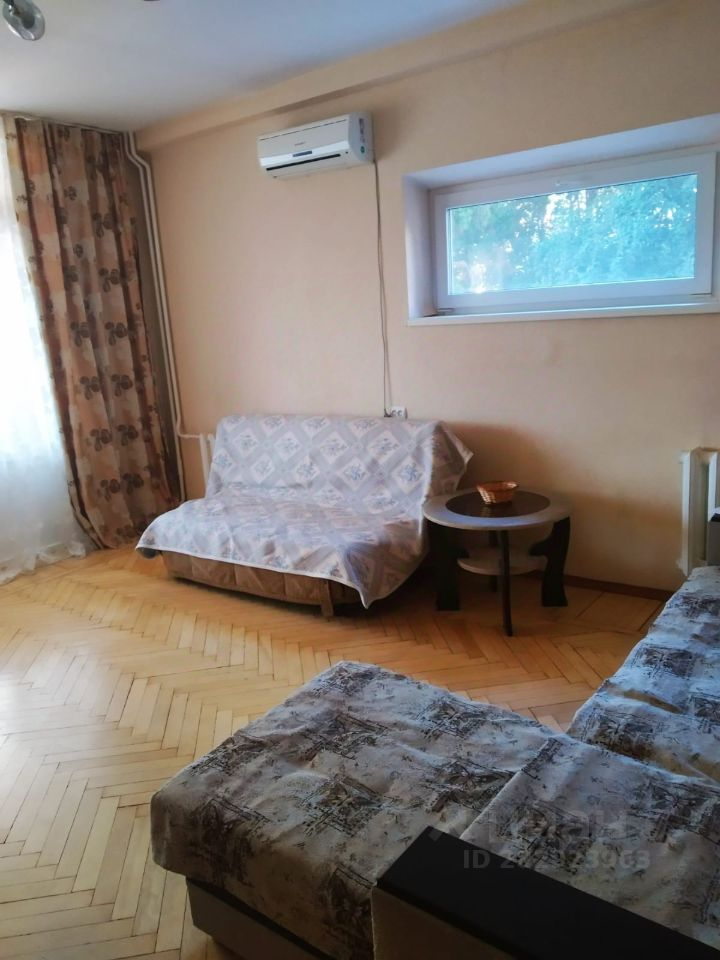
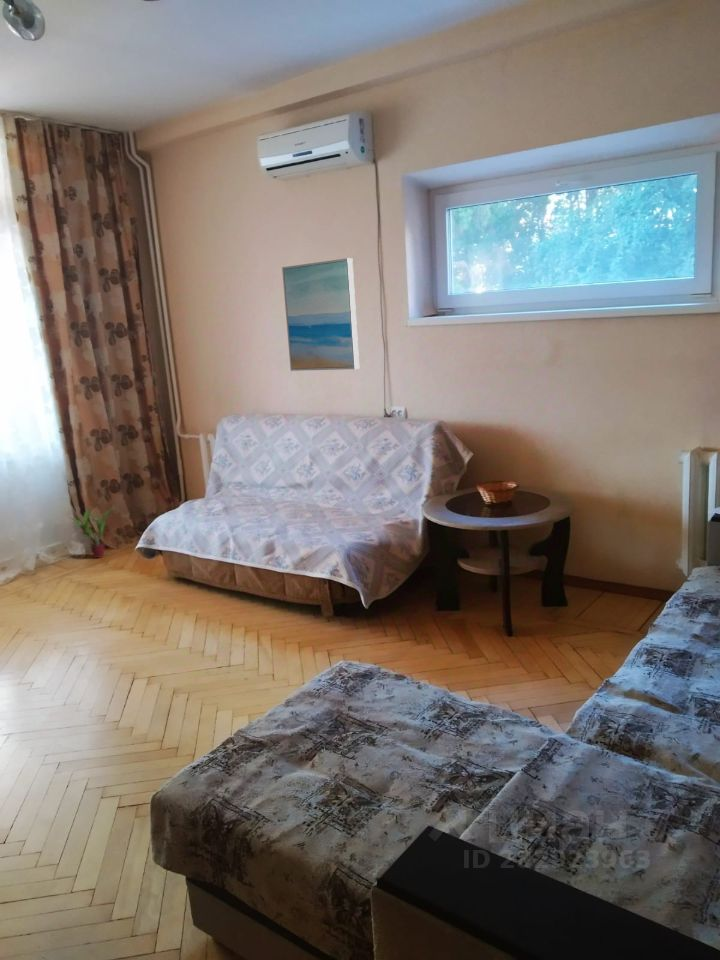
+ wall art (320, 317)
+ potted plant (99, 534)
